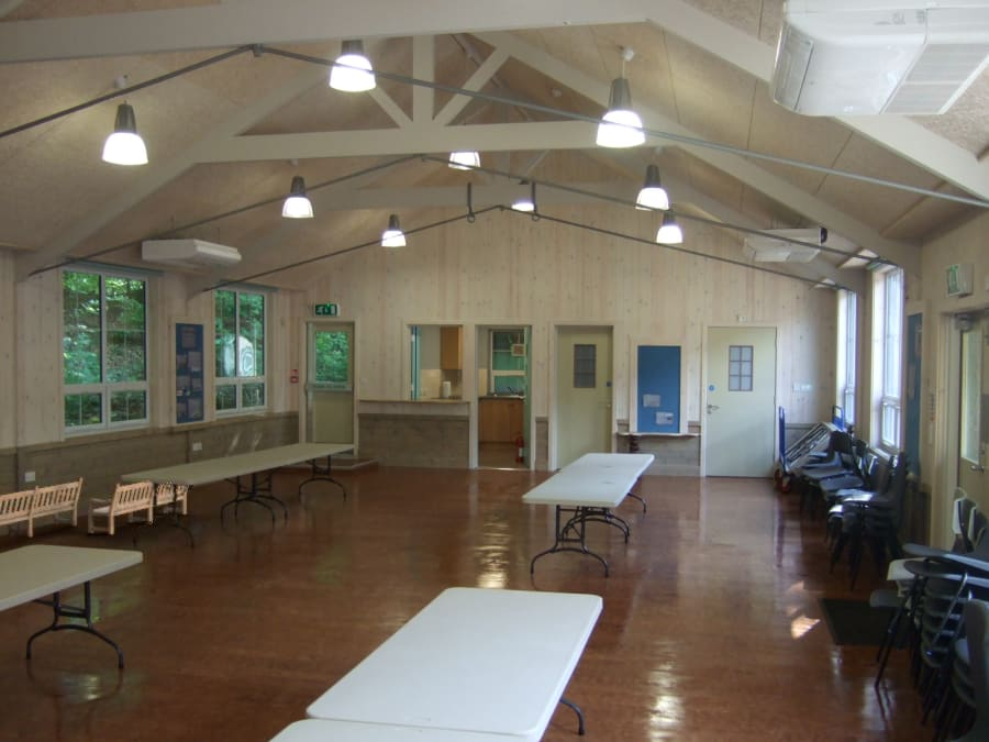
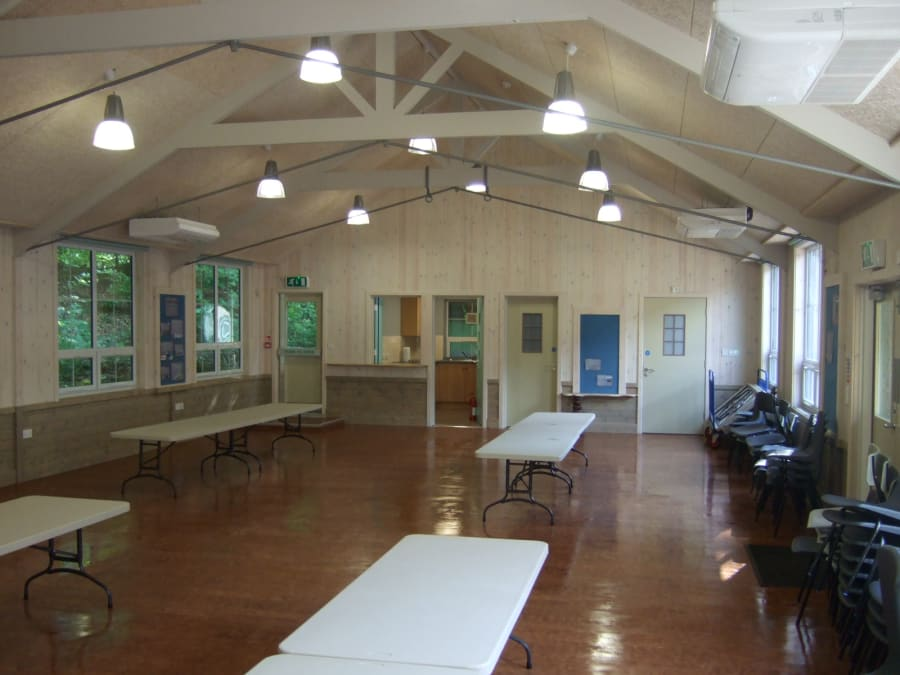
- wooden bench (87, 501)
